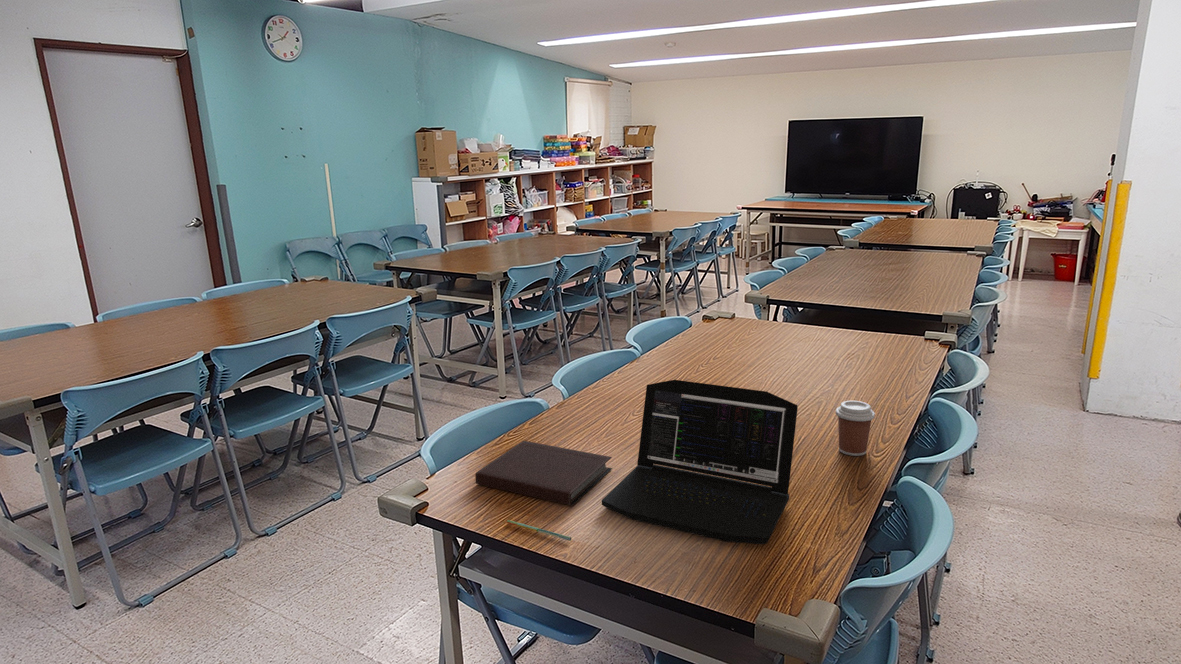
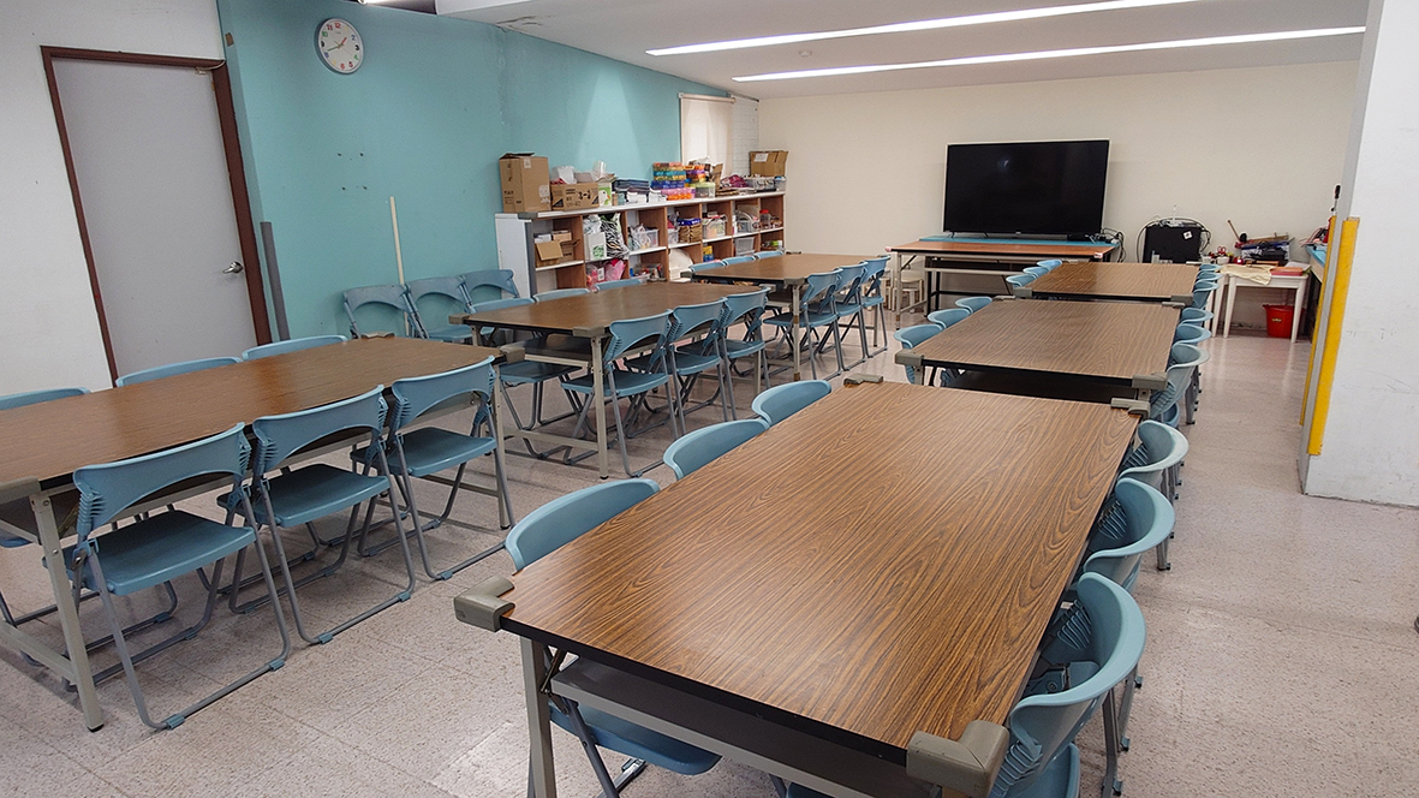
- laptop (699, 454)
- pen (538, 530)
- notebook (545, 470)
- coffee cup (854, 428)
